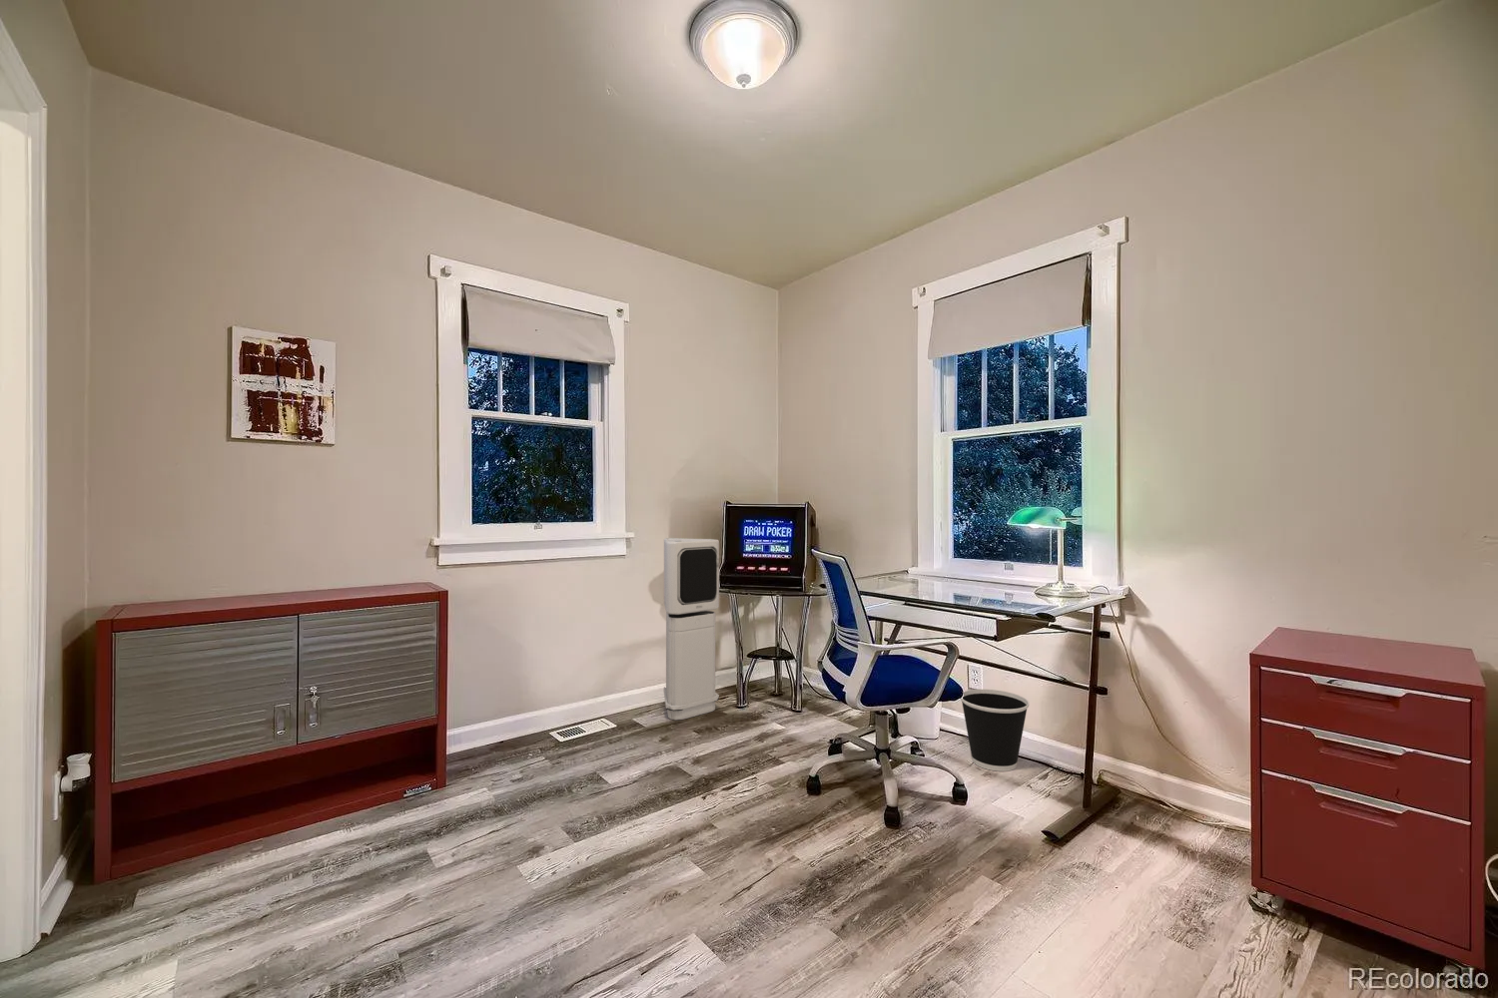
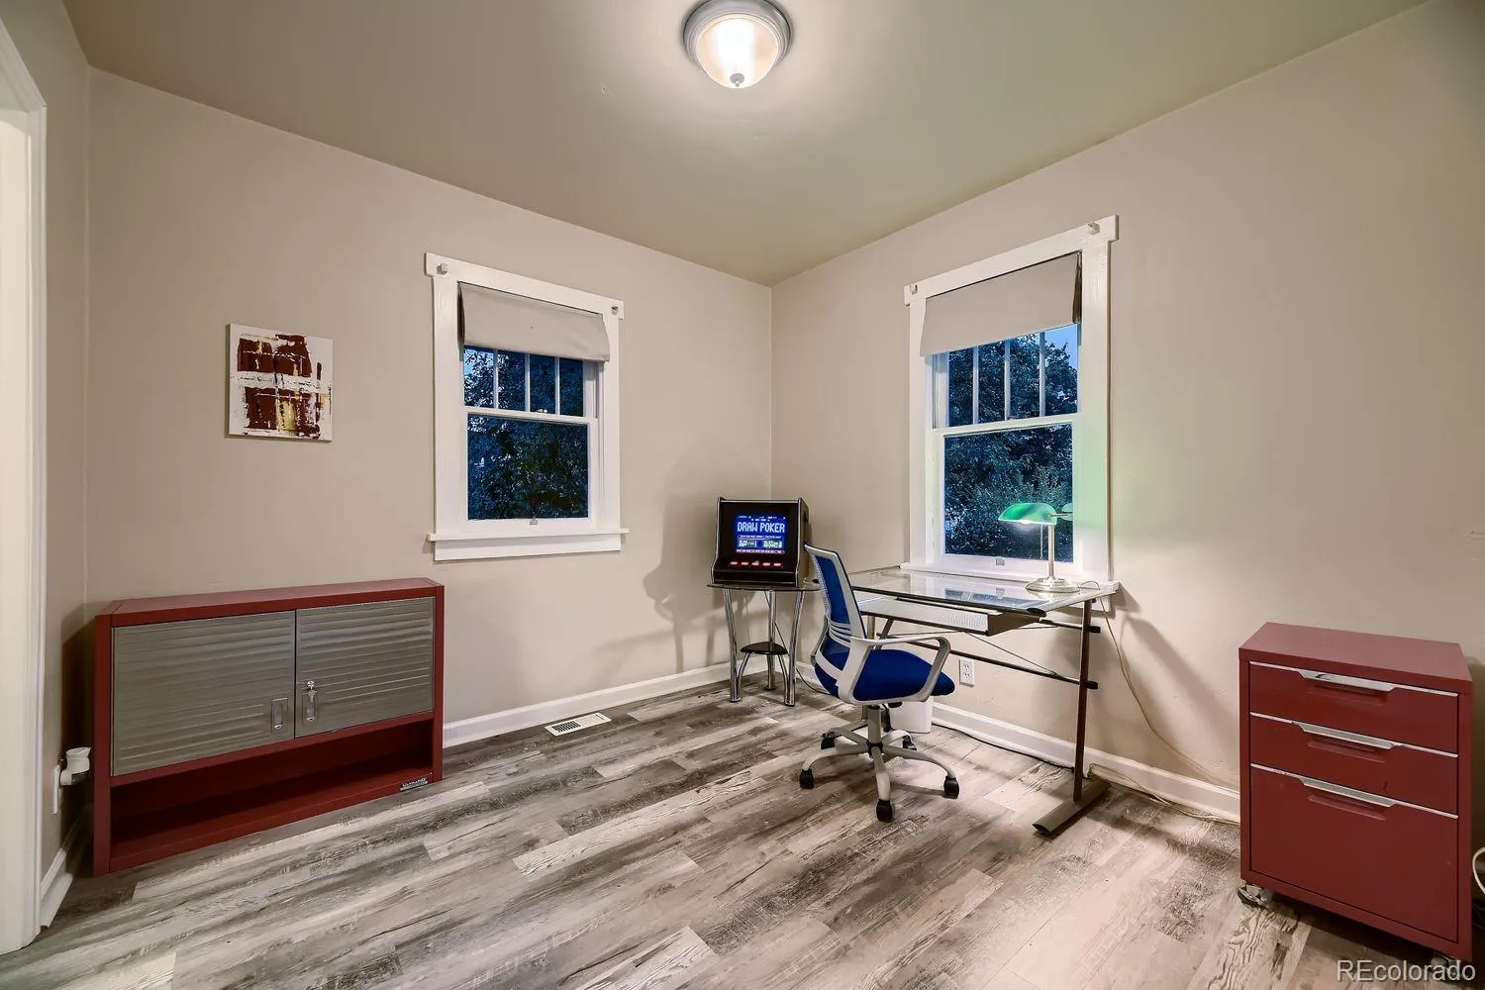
- wastebasket (994, 730)
- air purifier (681, 624)
